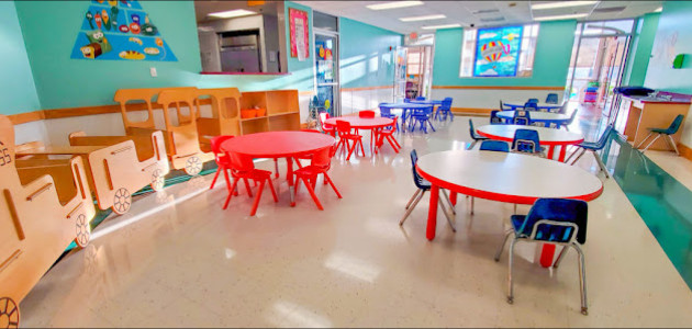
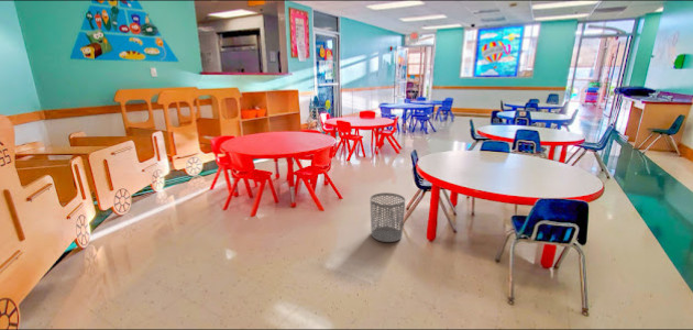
+ waste bin (386, 217)
